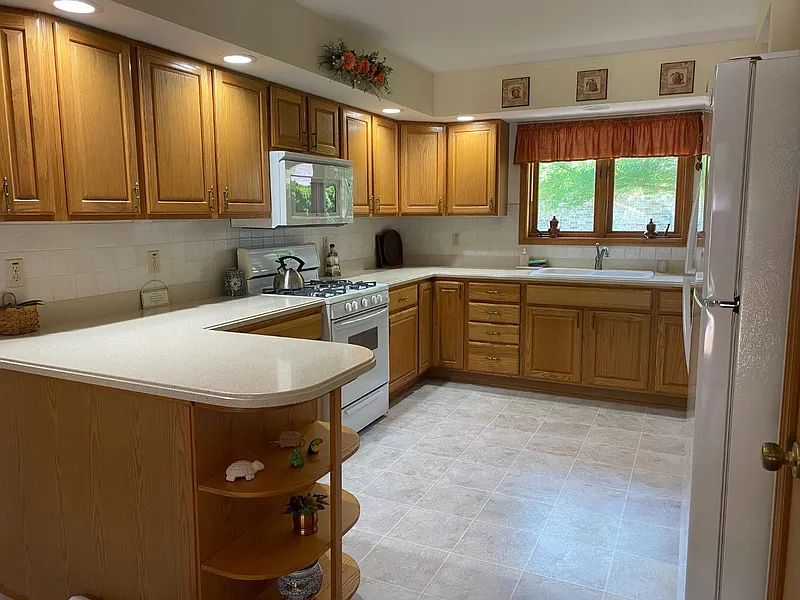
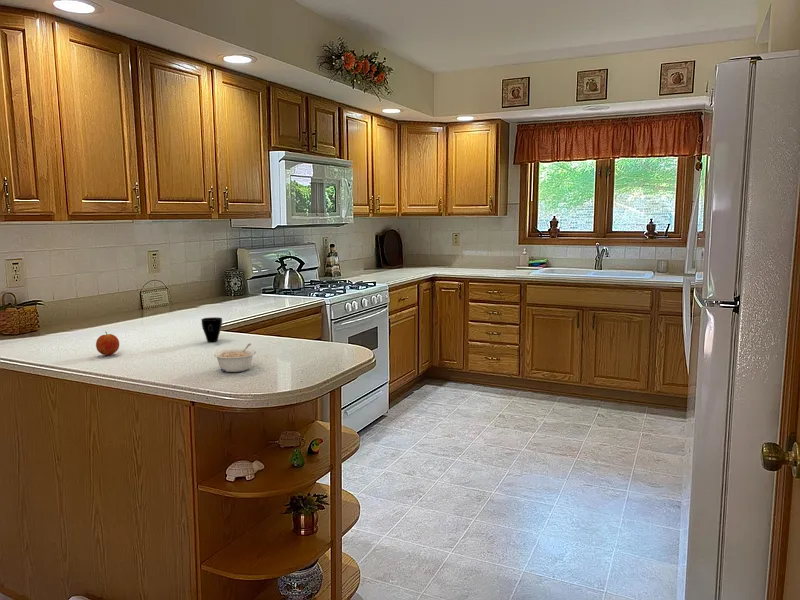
+ cup (211, 330)
+ legume (235, 358)
+ fruit (107, 343)
